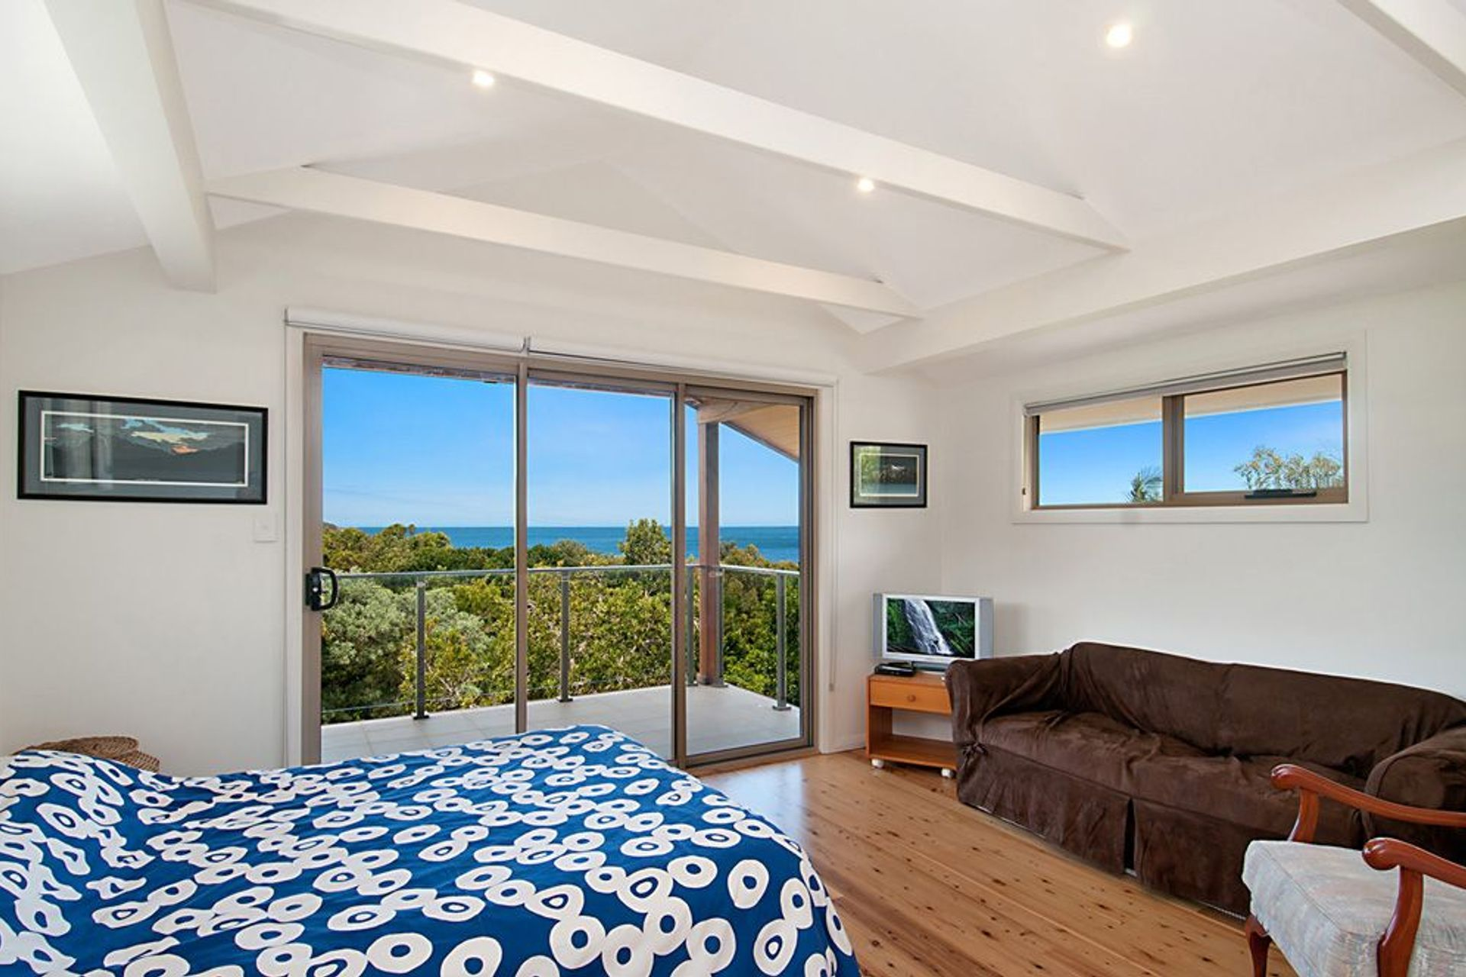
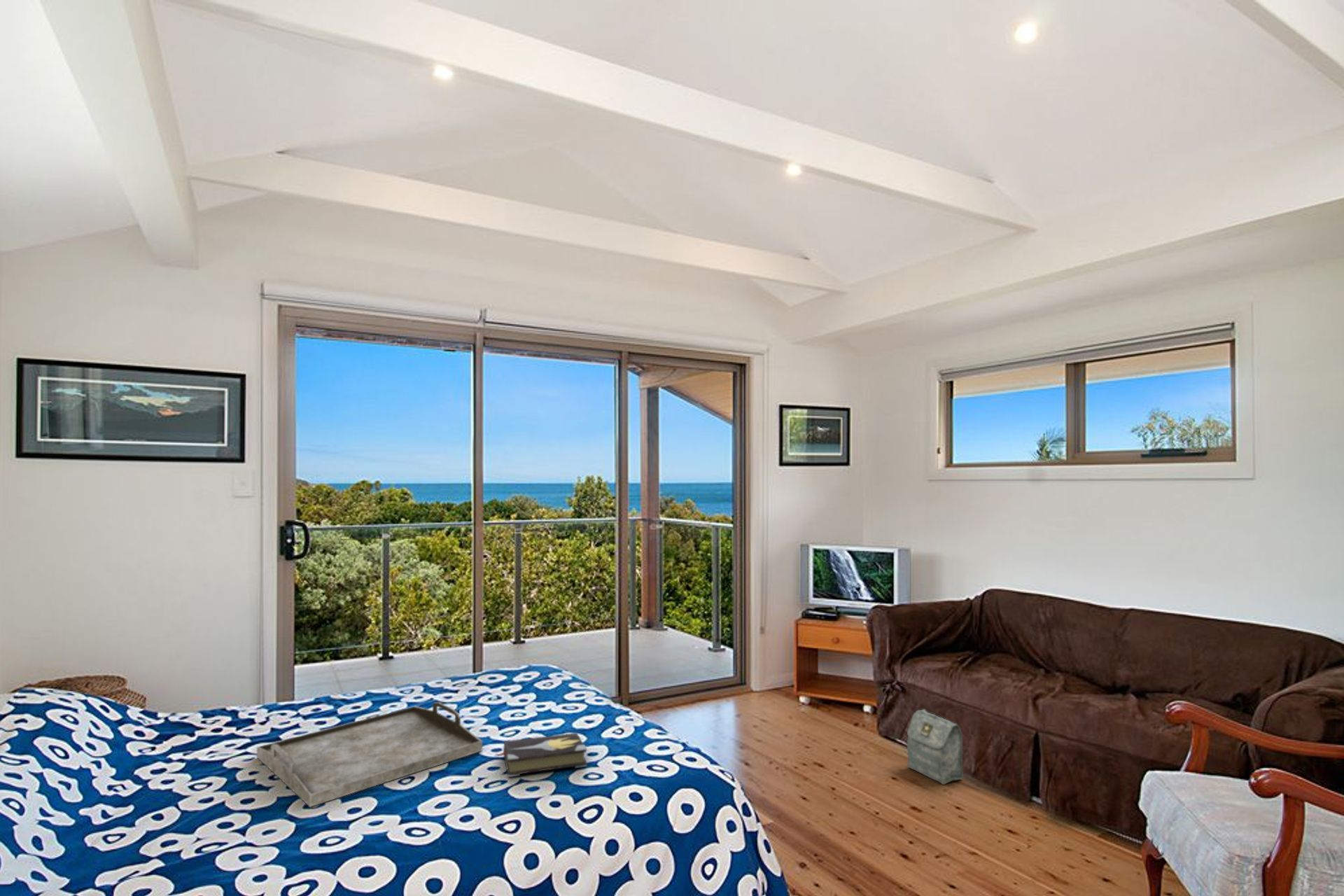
+ hardback book (544, 751)
+ serving tray (370, 739)
+ bag (934, 744)
